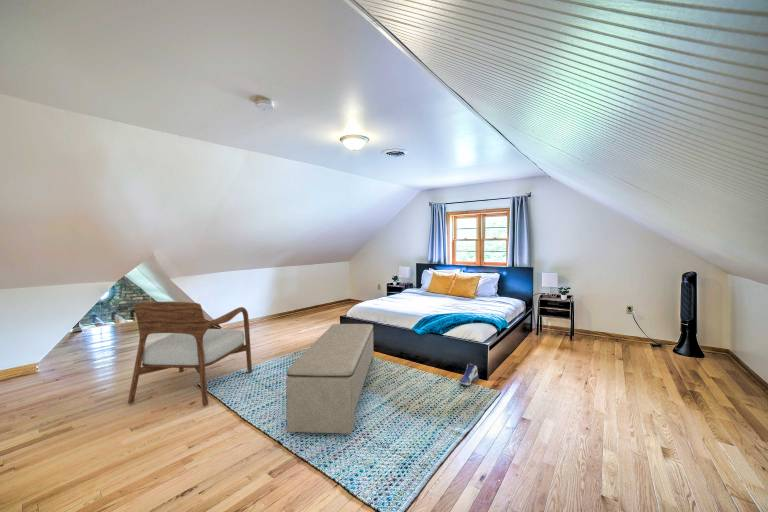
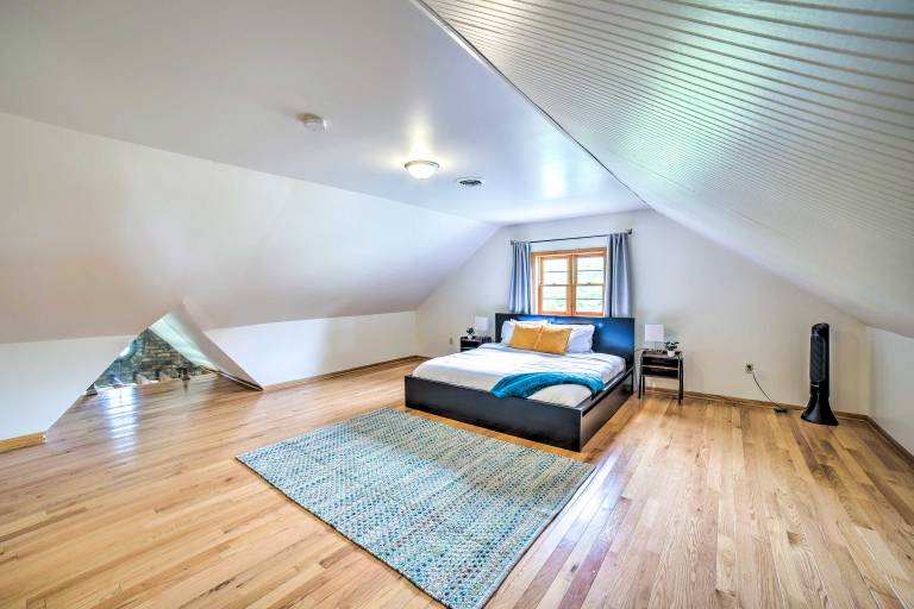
- armchair (193, 341)
- sneaker (468, 372)
- bench (340, 364)
